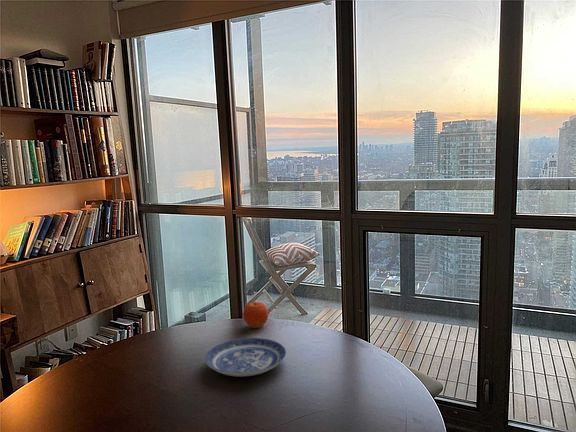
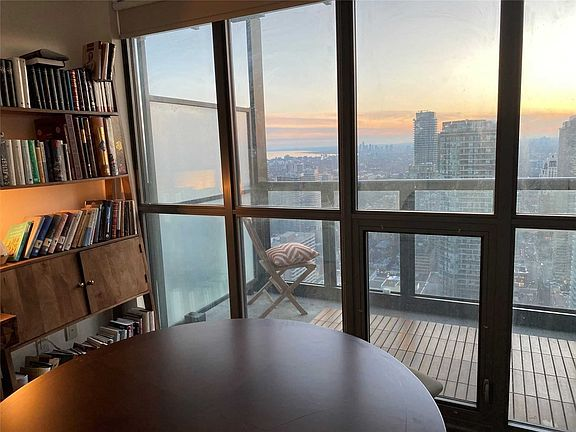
- plate (246, 359)
- fruit (255, 314)
